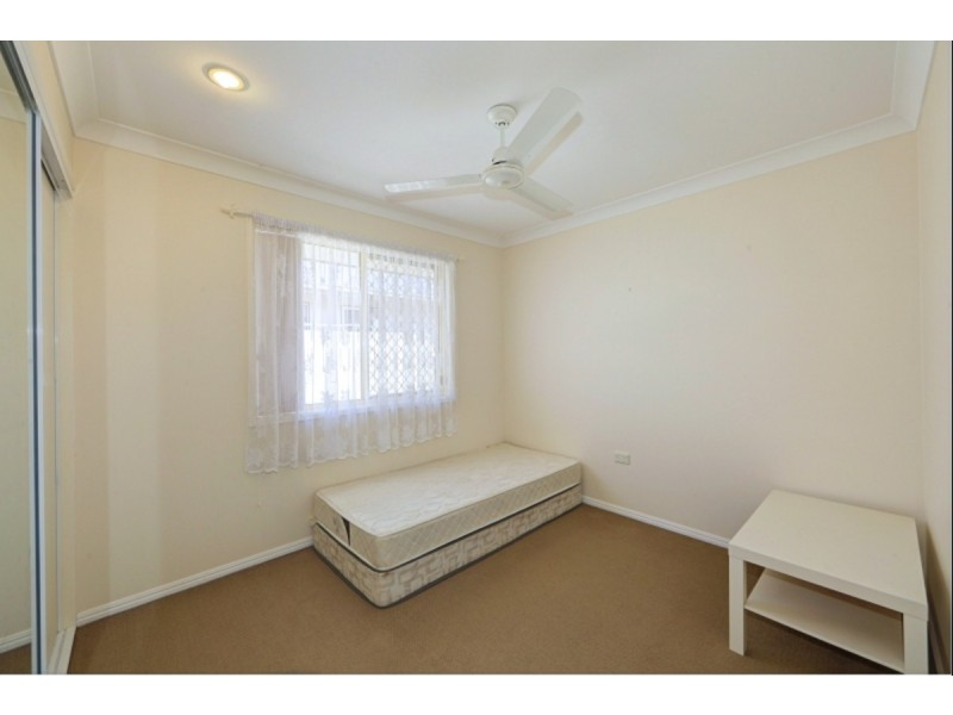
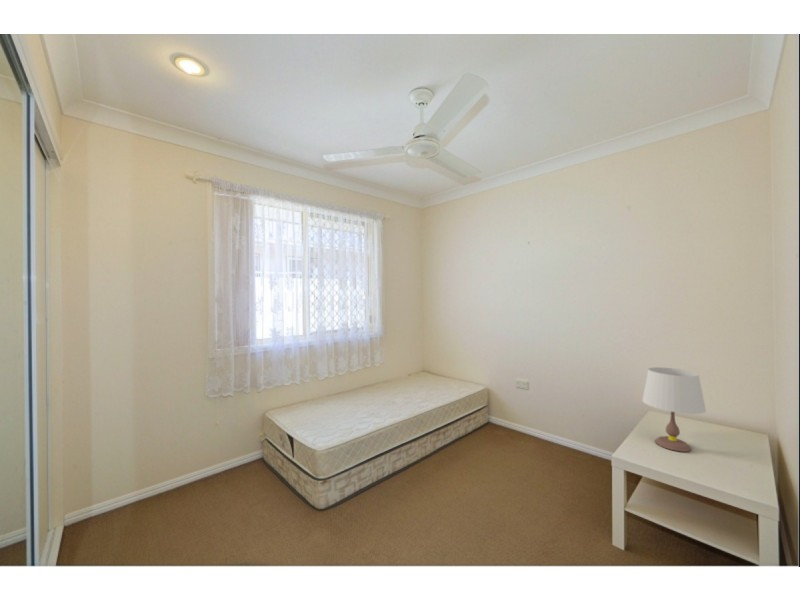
+ table lamp (672, 408)
